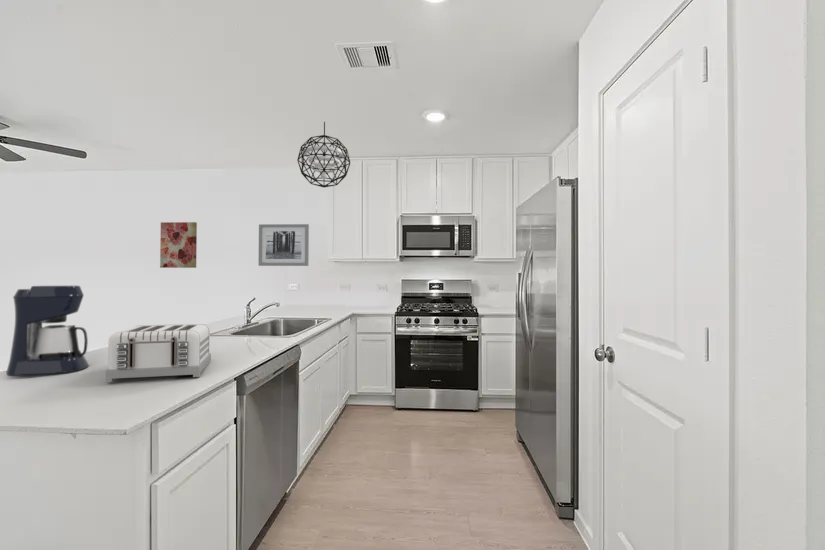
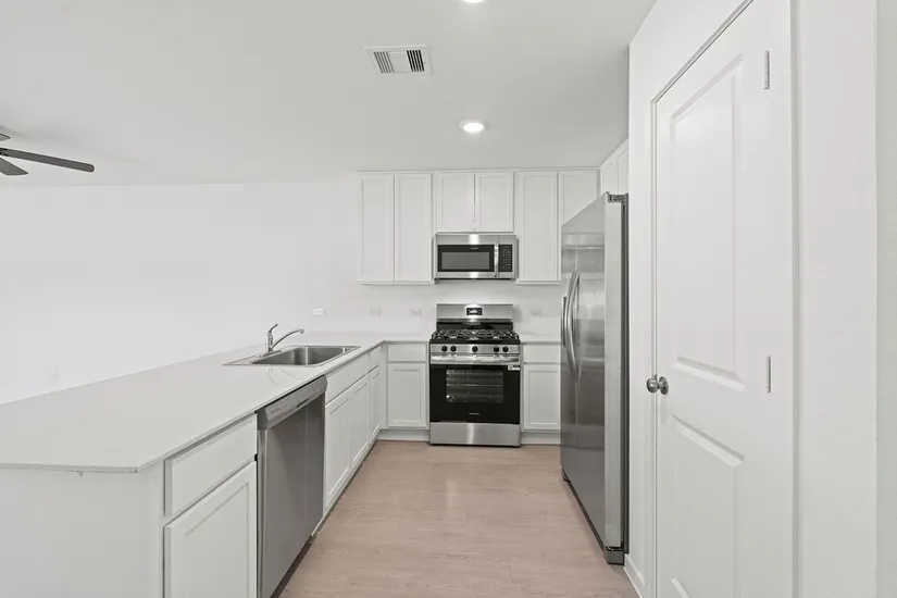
- coffee maker (49, 327)
- wall art (283, 245)
- pendant light (324, 154)
- wall art (178, 245)
- toaster (162, 350)
